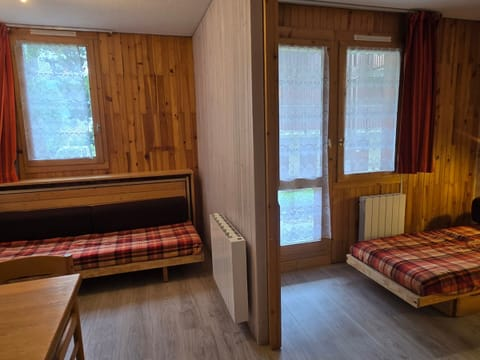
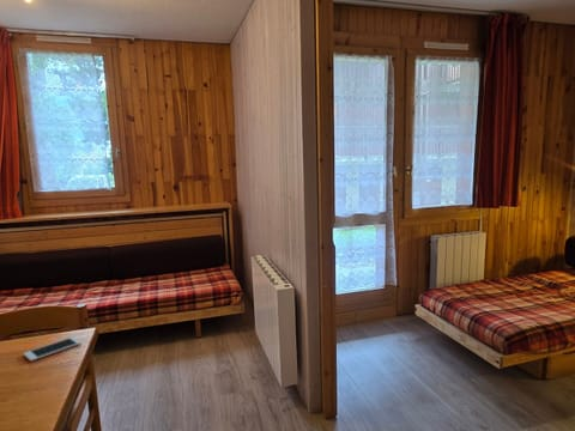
+ cell phone (53, 347)
